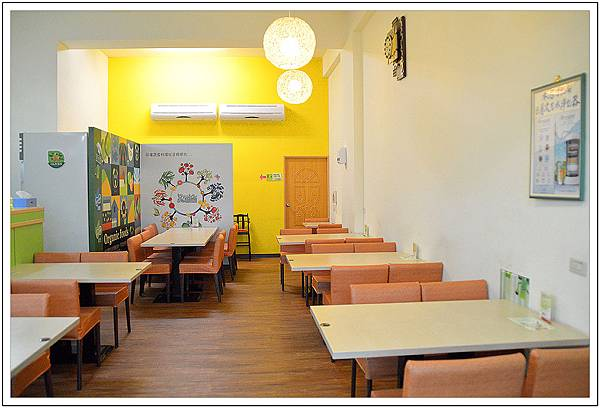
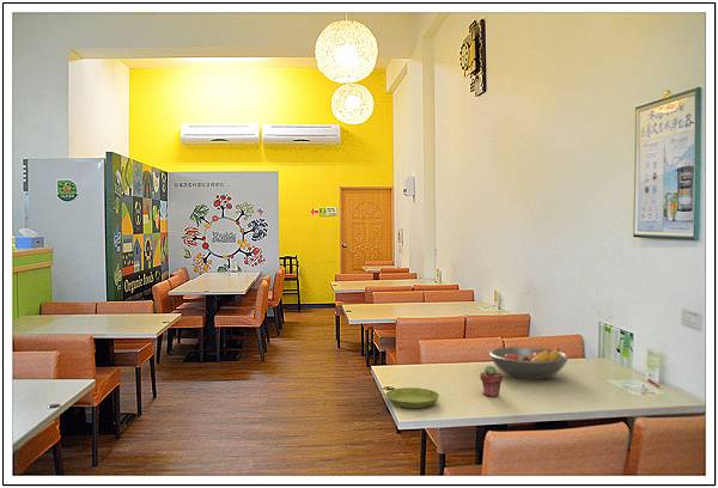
+ fruit bowl (528, 361)
+ potted succulent (491, 379)
+ saucer (412, 398)
